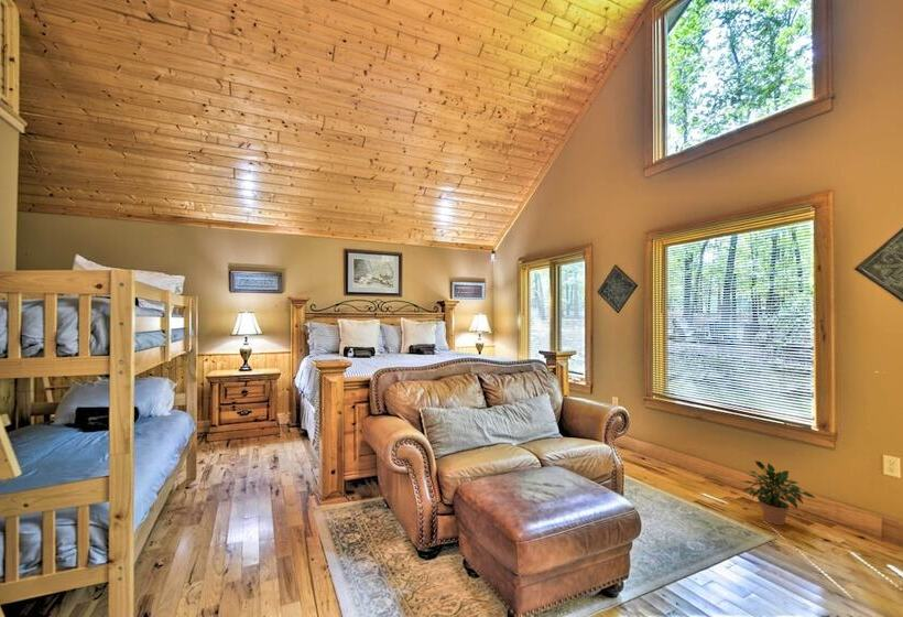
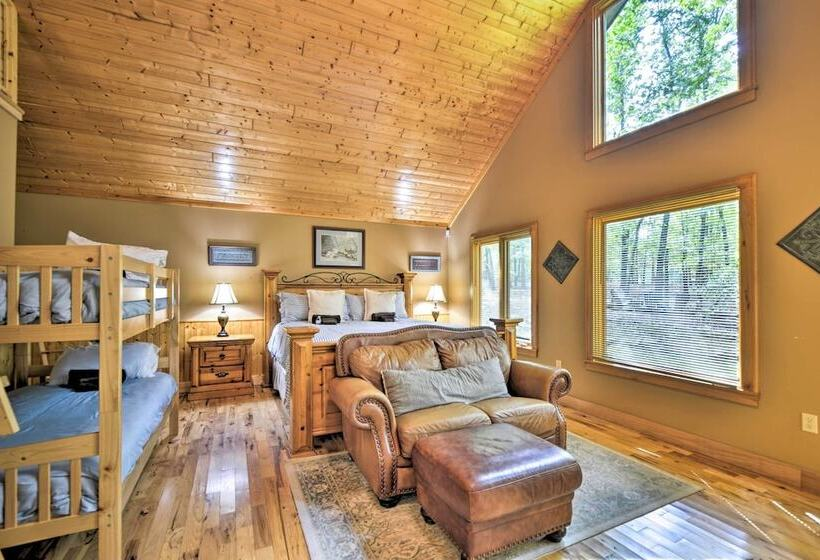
- potted plant (779, 494)
